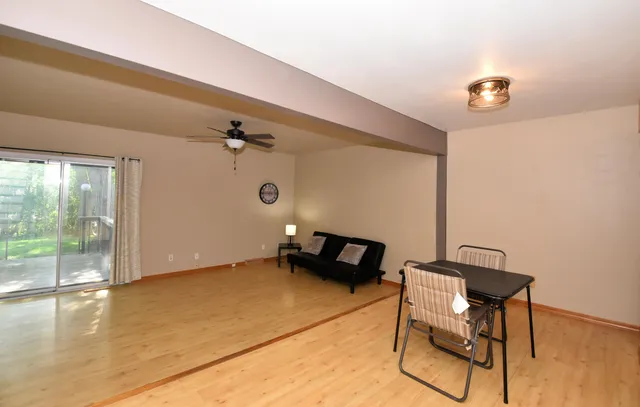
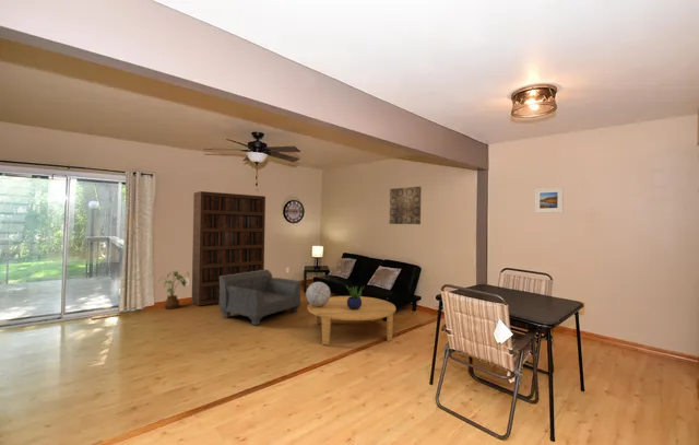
+ coffee table (351, 318)
+ house plant (174, 289)
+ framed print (548, 200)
+ bookcase (229, 246)
+ decorative sphere (318, 293)
+ potted plant (355, 296)
+ armchair (261, 294)
+ wall art (404, 206)
